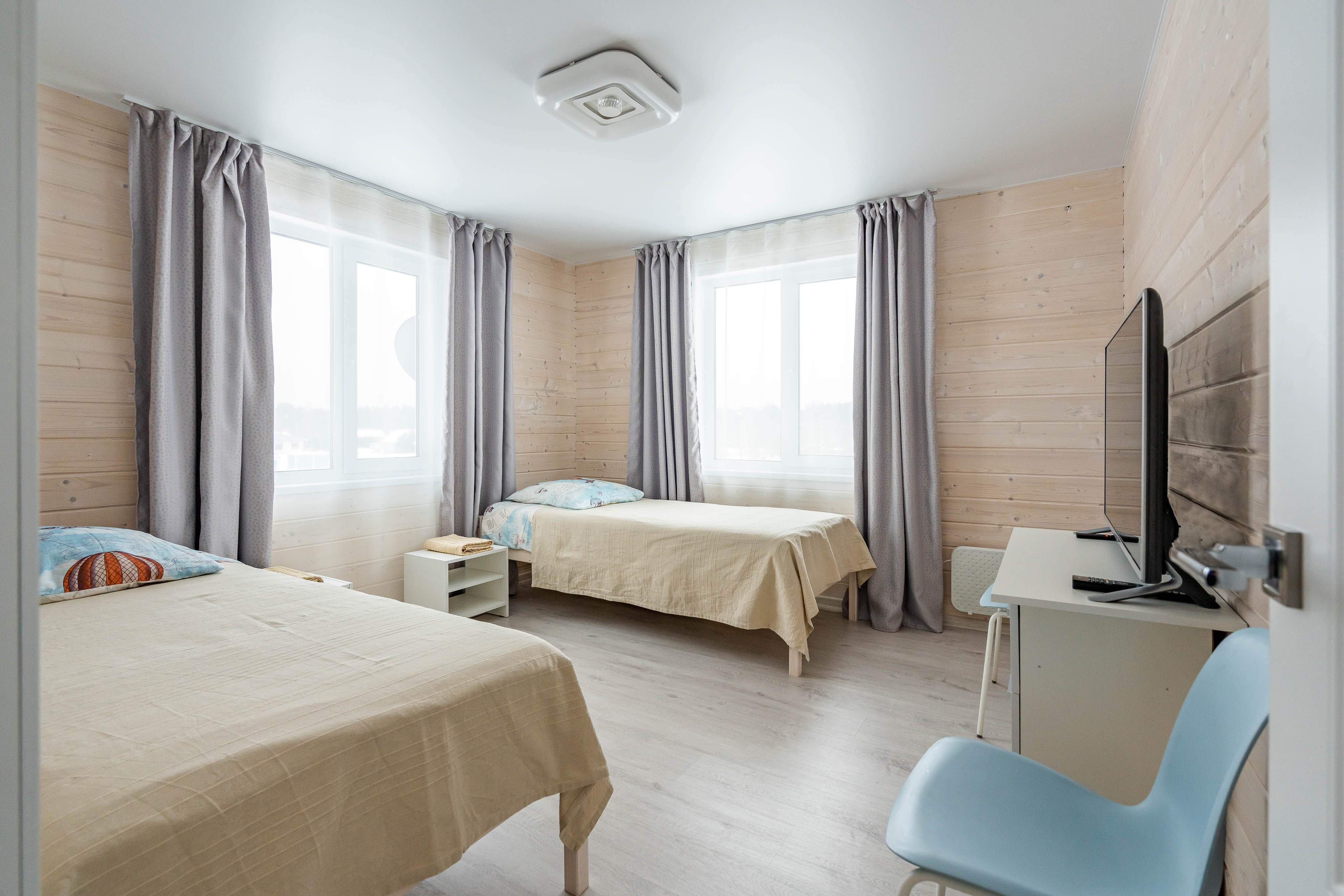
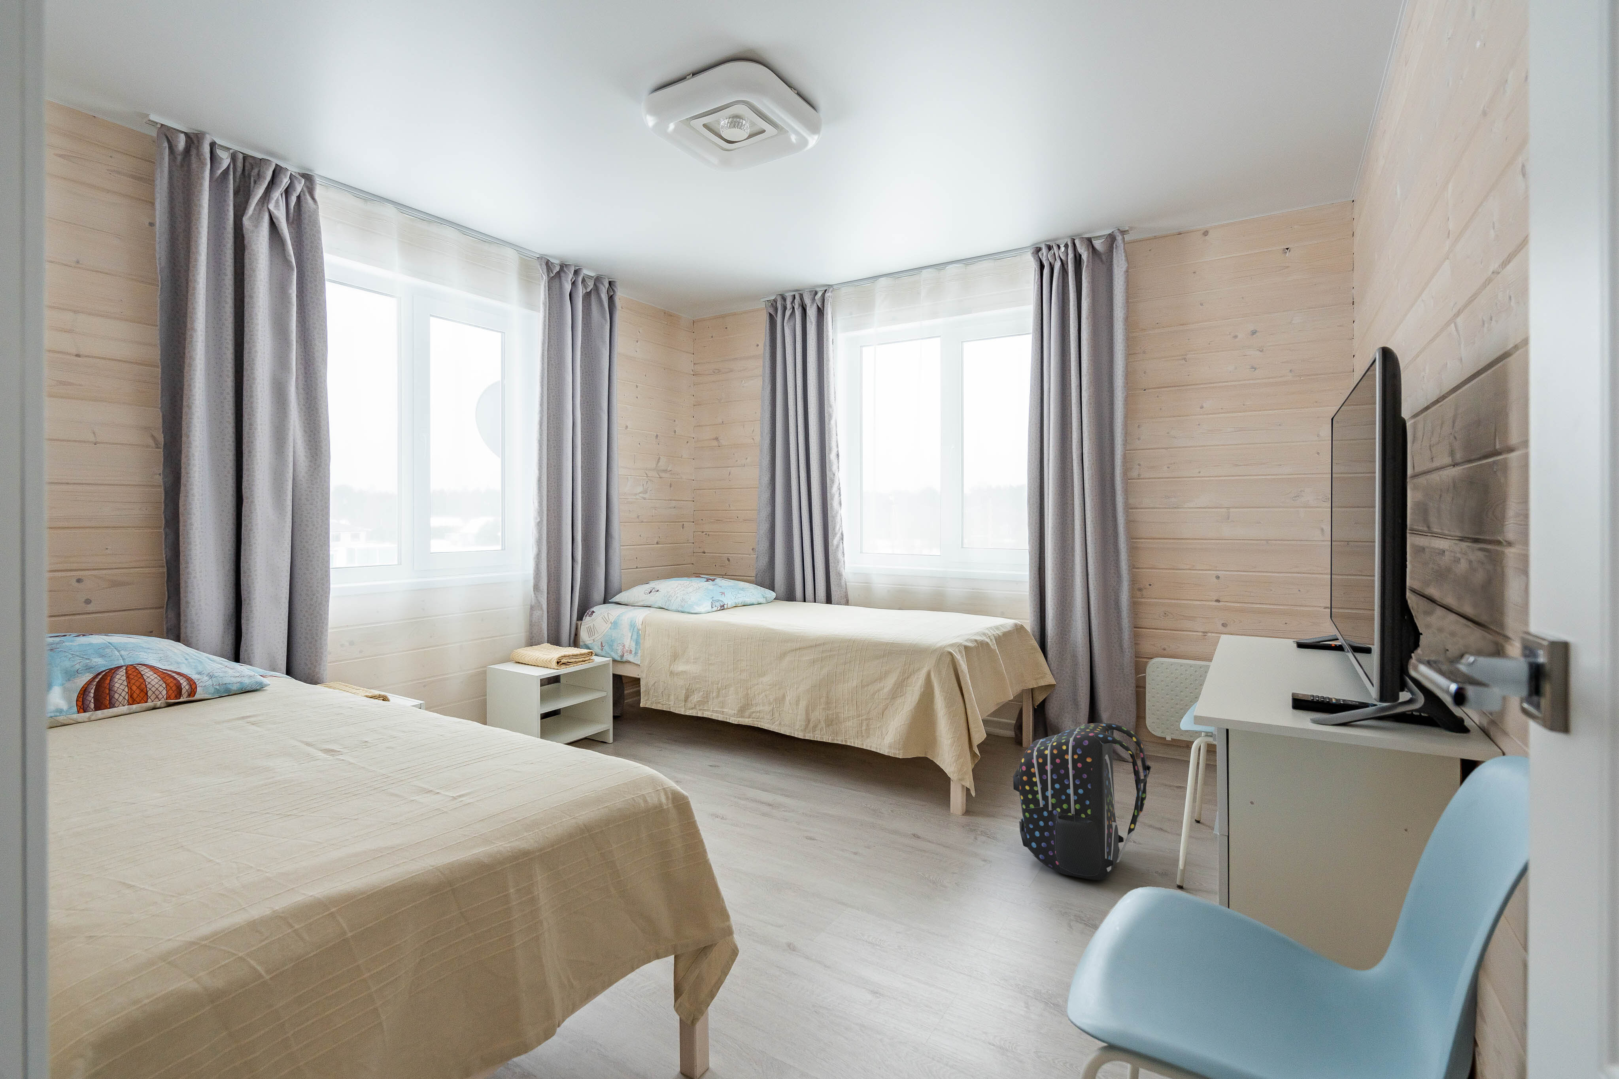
+ backpack (1081, 795)
